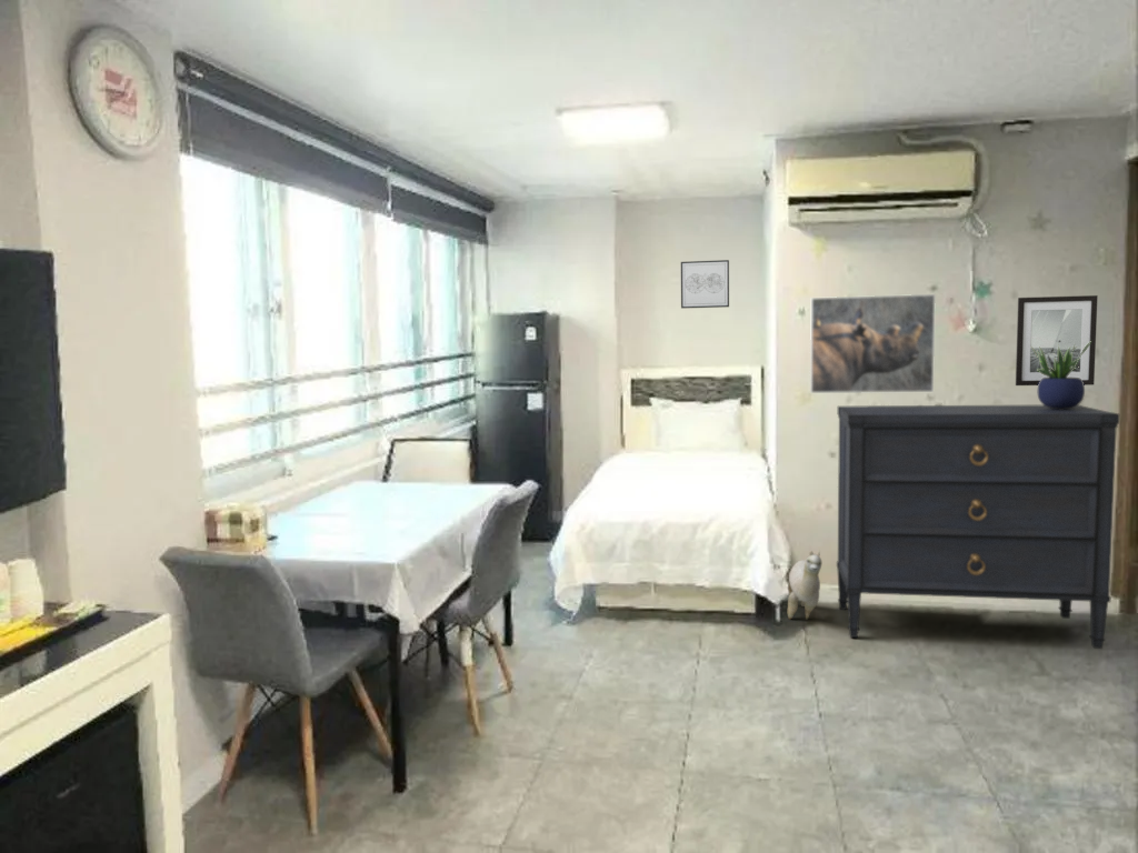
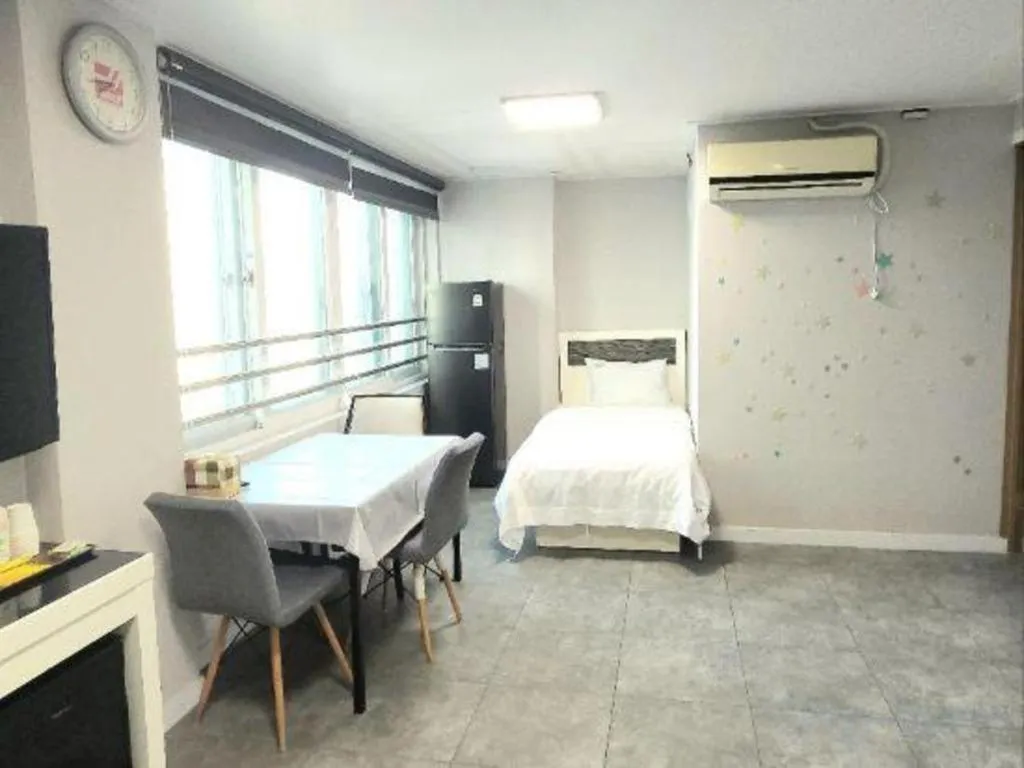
- dresser (964, 520)
- plush toy (803, 580)
- wall art (1056, 341)
- wall art (705, 284)
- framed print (871, 344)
- potted plant (1056, 373)
